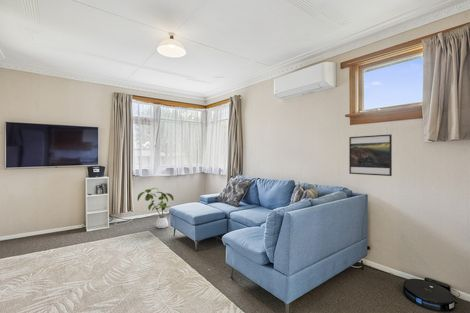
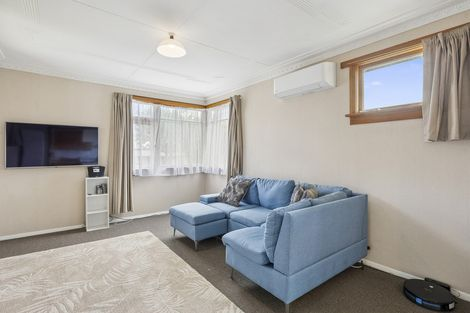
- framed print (369, 155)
- house plant (155, 207)
